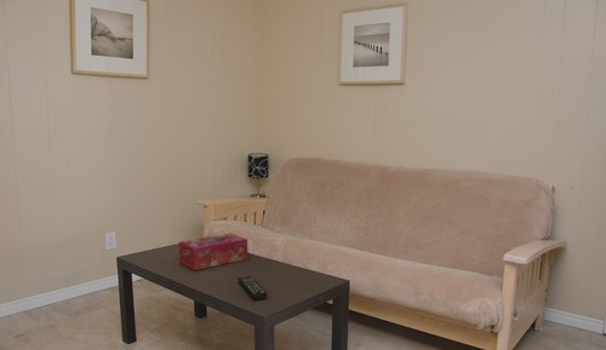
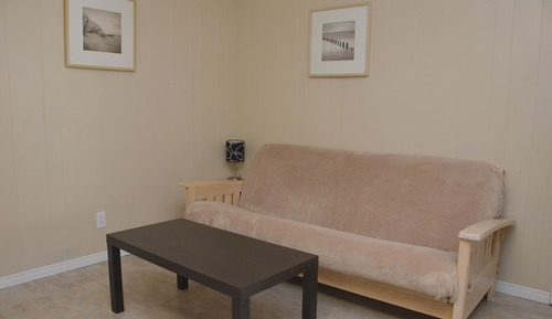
- tissue box (213, 249)
- remote control (251, 287)
